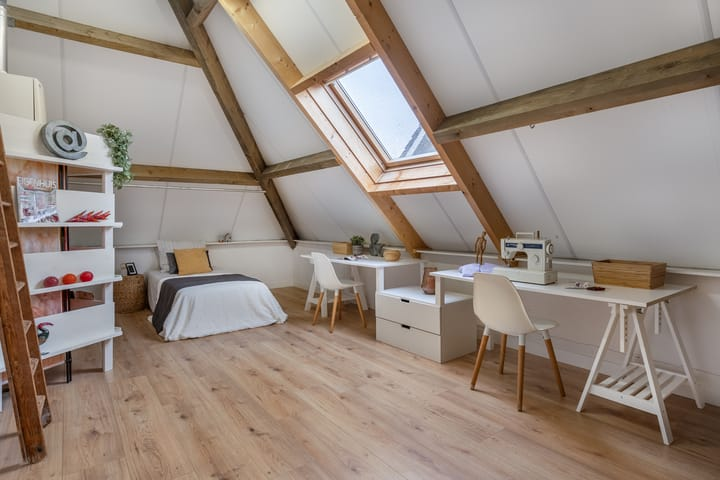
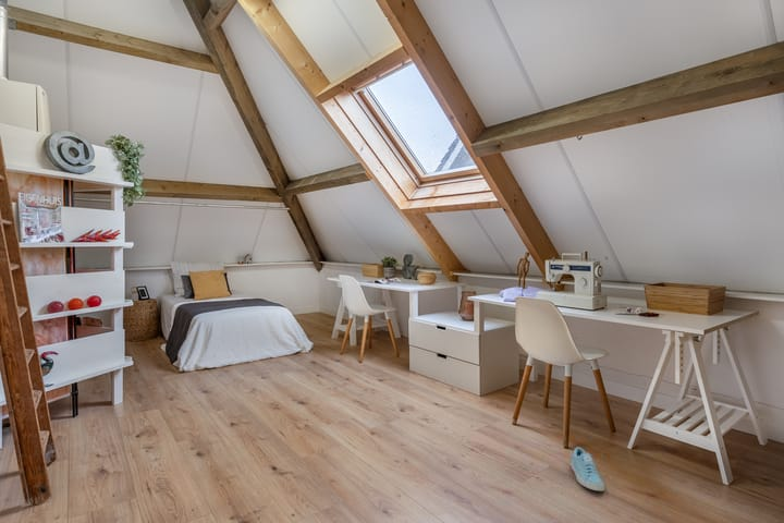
+ sneaker (585, 466)
